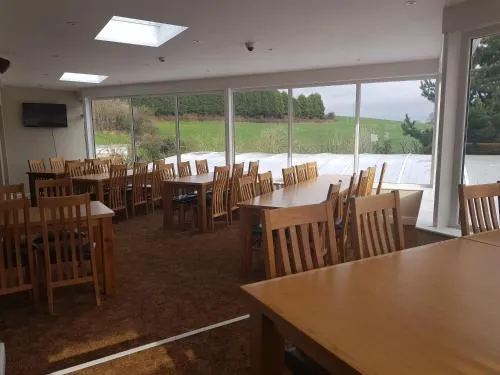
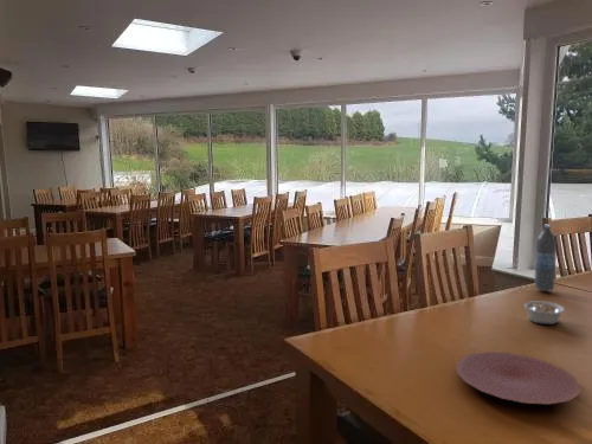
+ legume (542, 313)
+ water bottle (545, 257)
+ plate (514, 379)
